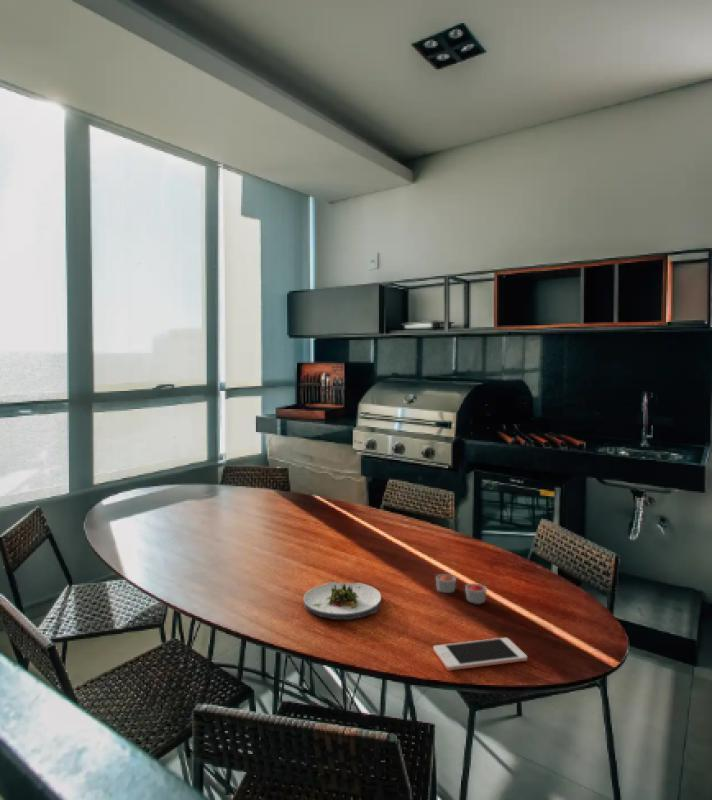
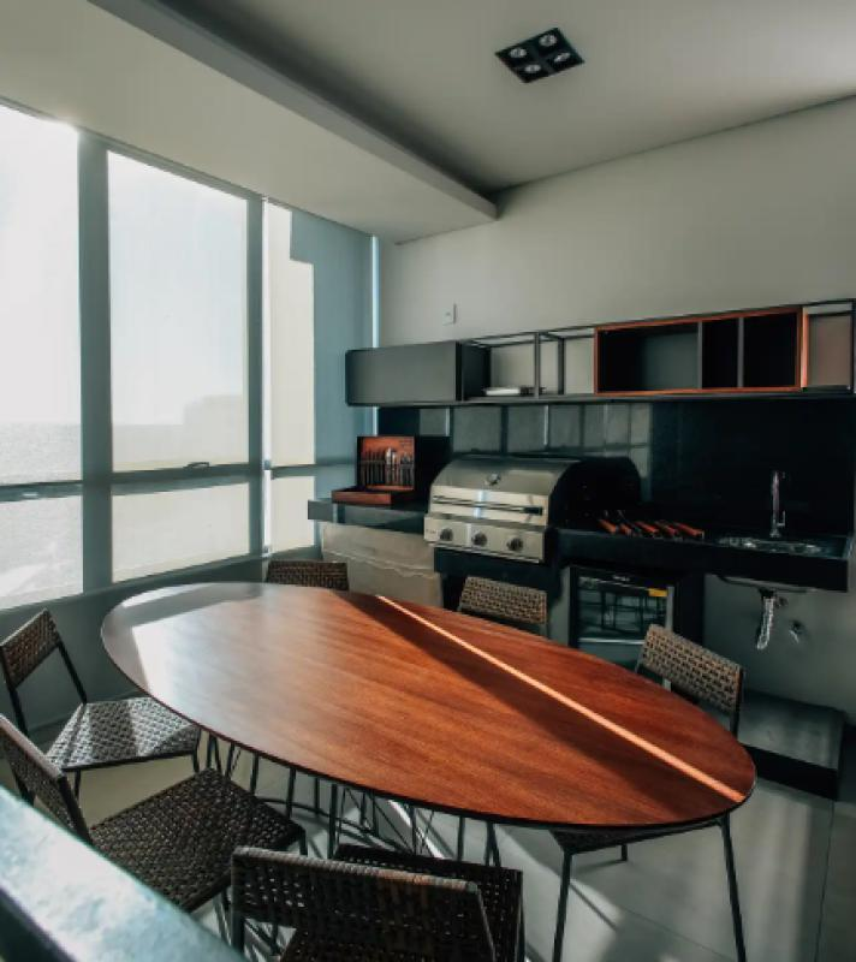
- salad plate (342, 594)
- candle (465, 587)
- cell phone (479, 653)
